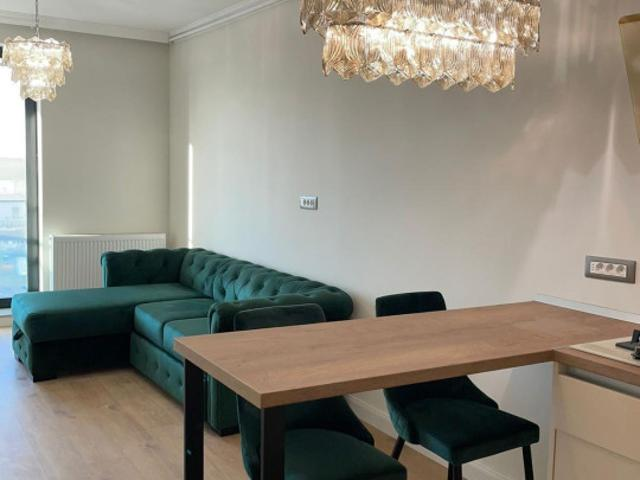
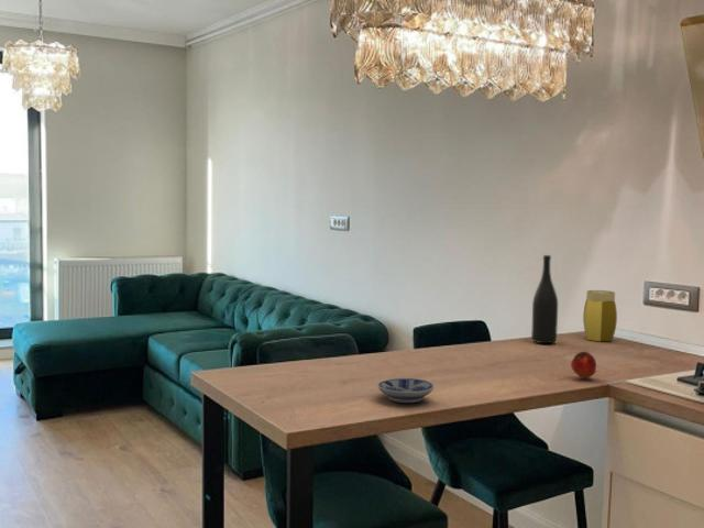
+ jar (600, 315)
+ bowl (405, 391)
+ wine bottle (544, 298)
+ apple (584, 365)
